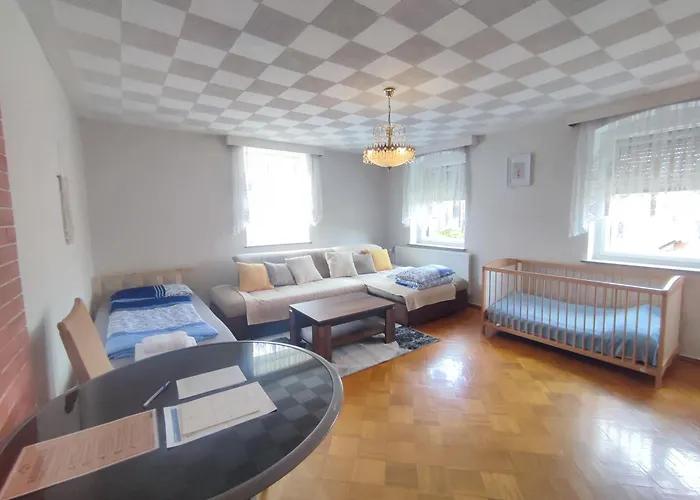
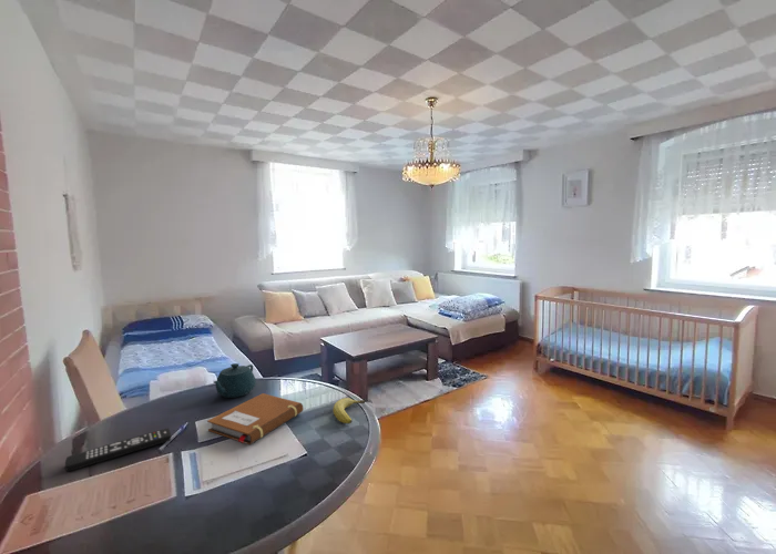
+ teapot (234, 379)
+ notebook (256, 417)
+ remote control (122, 448)
+ fruit (346, 407)
